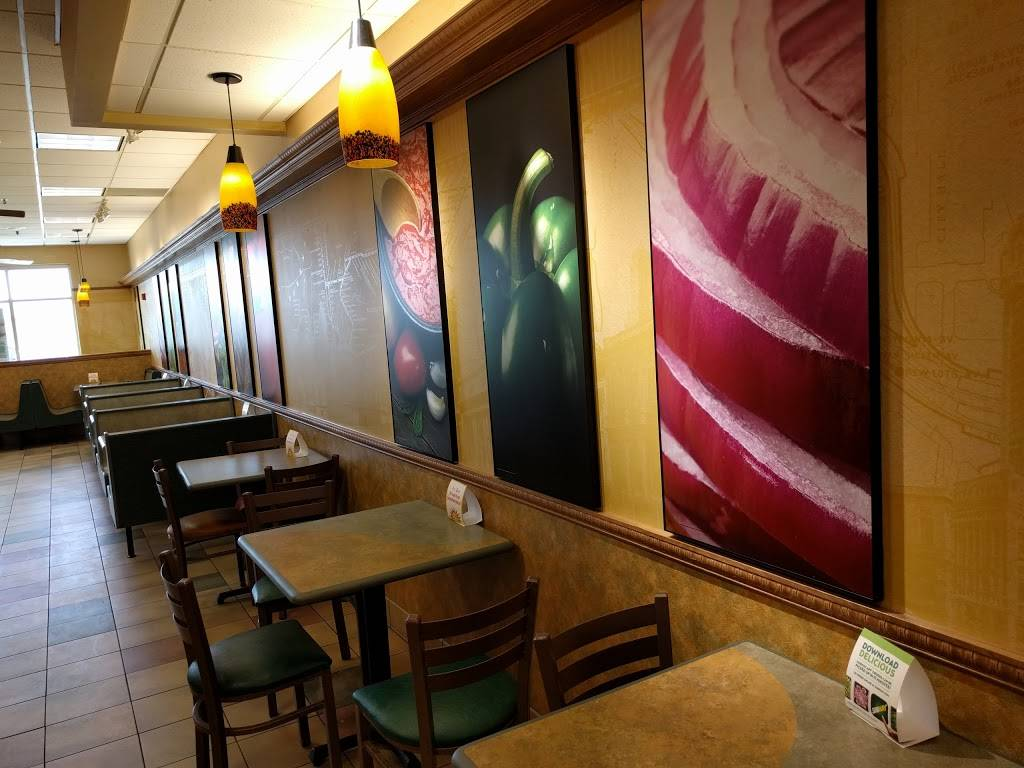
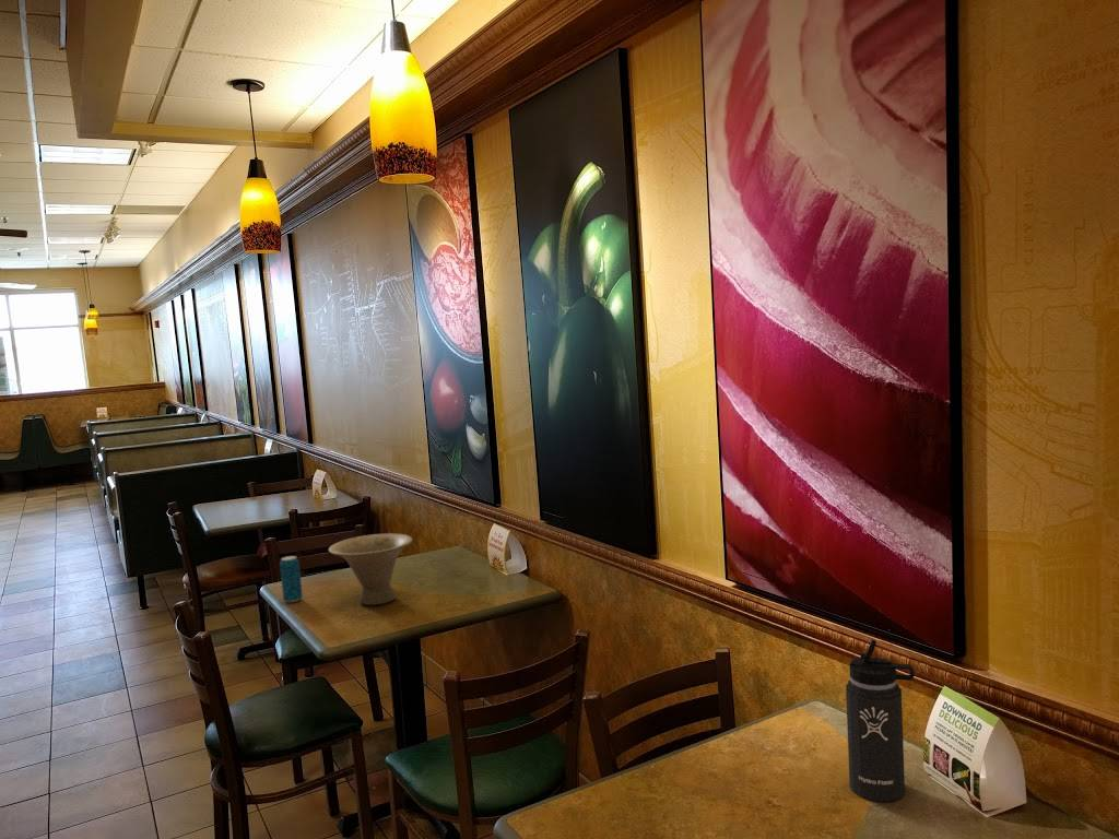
+ bowl (373, 571)
+ thermos bottle (881, 714)
+ beverage can (291, 579)
